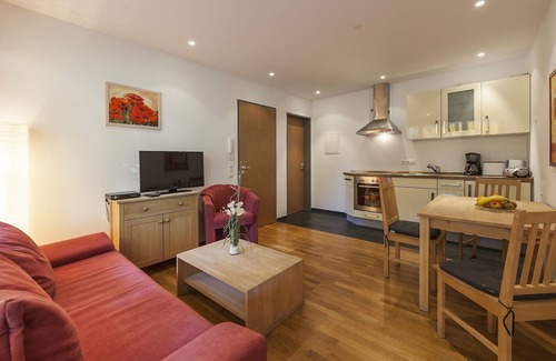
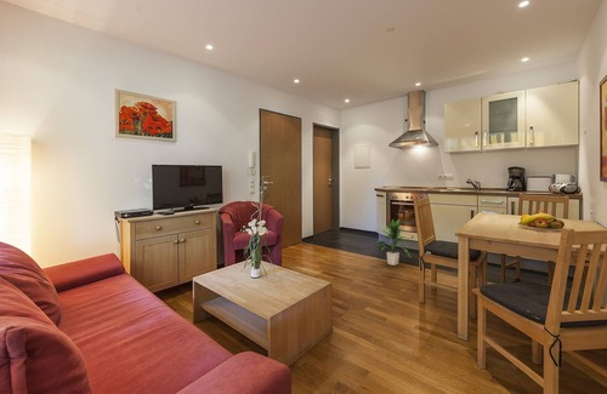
+ indoor plant (393, 241)
